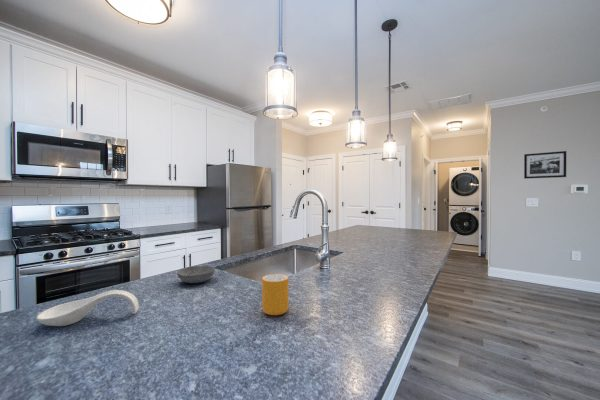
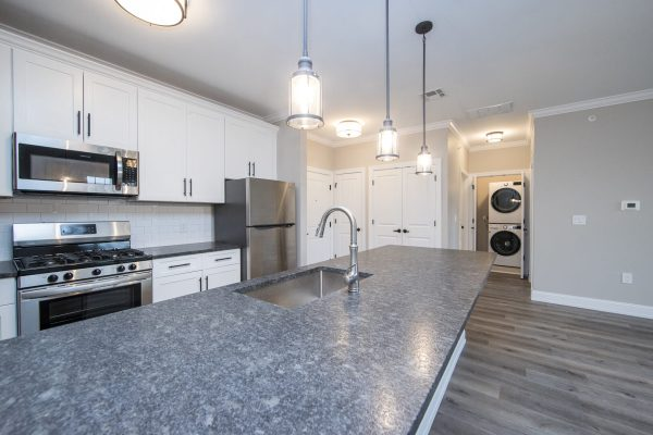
- spoon rest (91, 306)
- picture frame (544, 165)
- mug (274, 292)
- bowl (196, 275)
